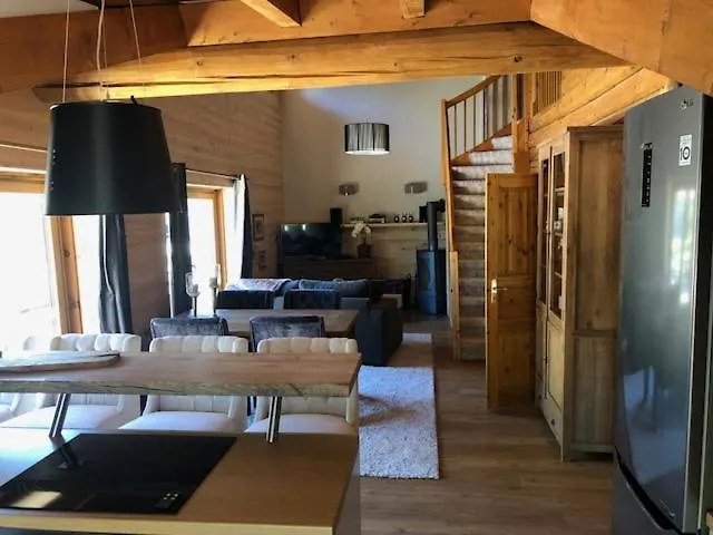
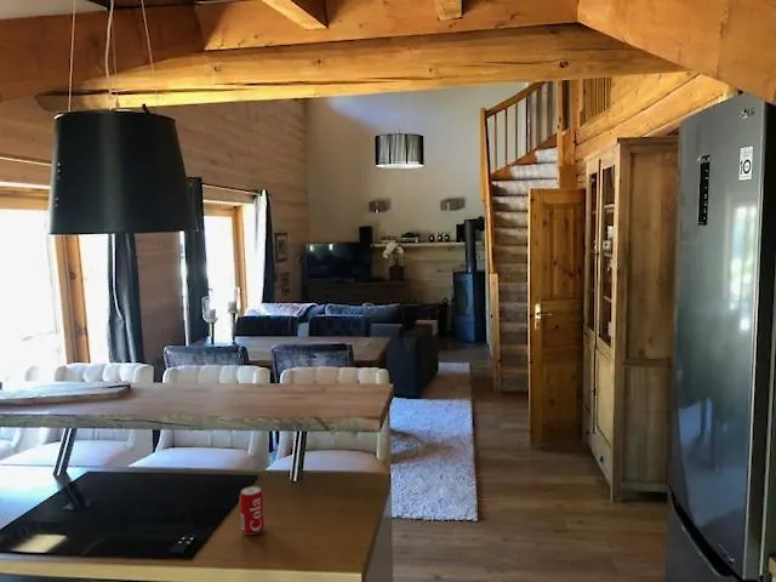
+ beverage can (251, 509)
